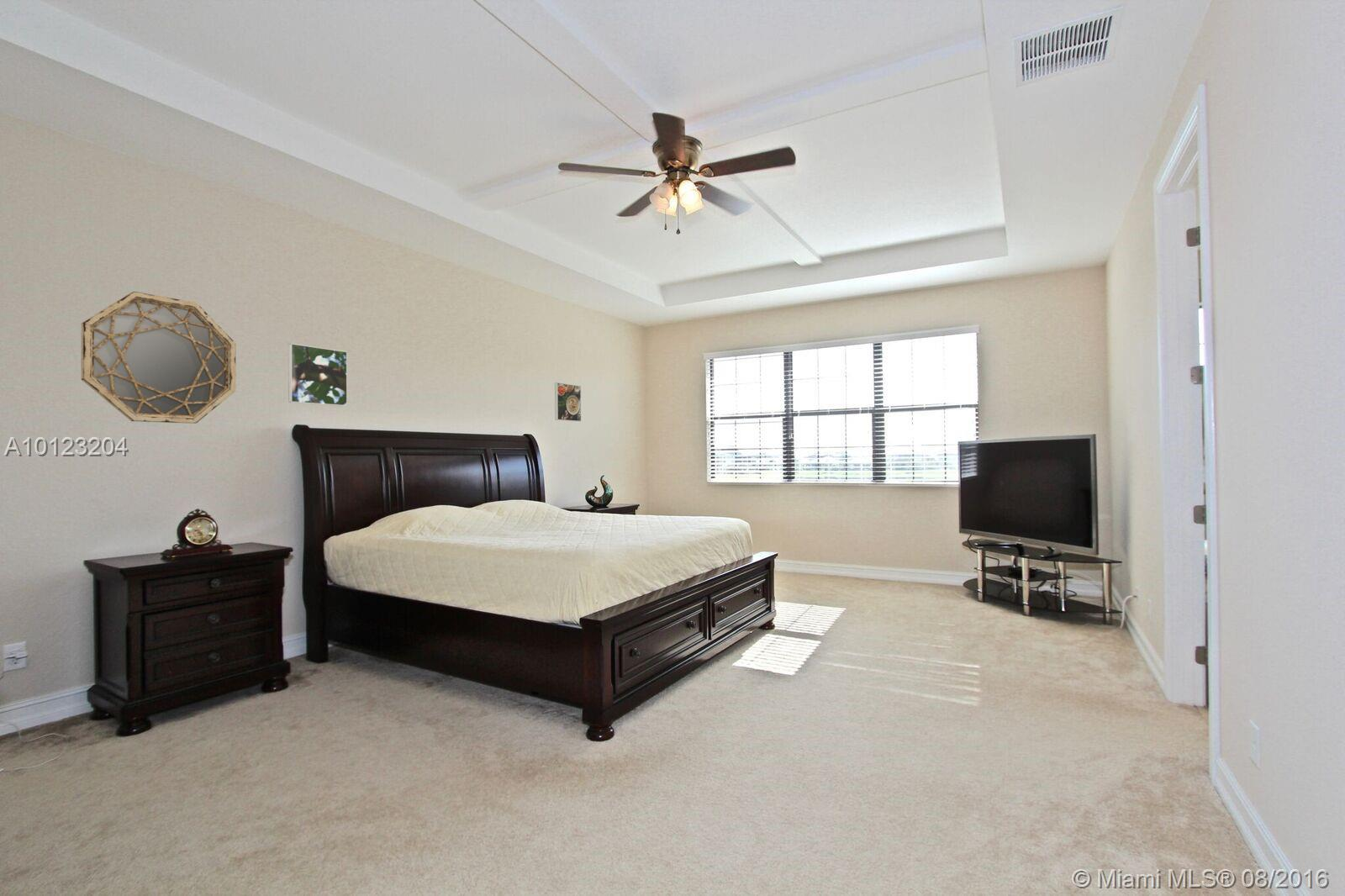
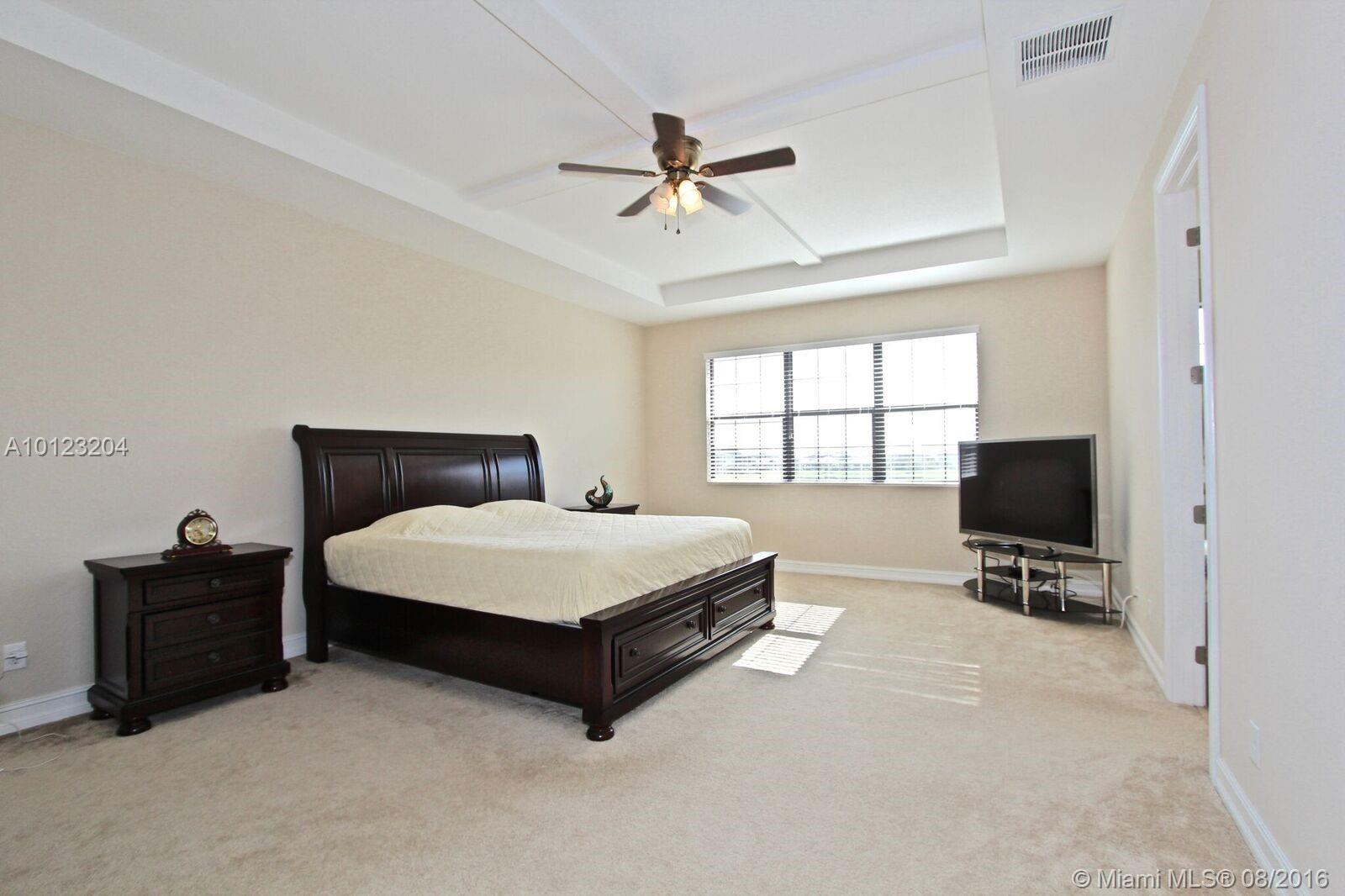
- home mirror (165, 360)
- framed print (319, 376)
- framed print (568, 402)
